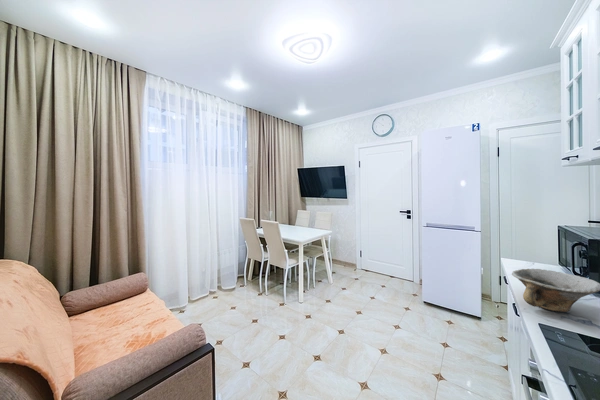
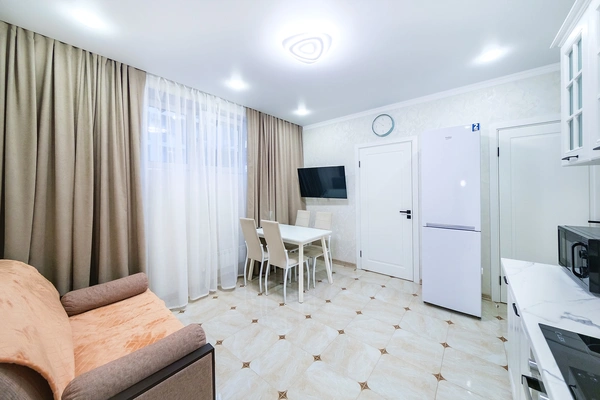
- bowl (552, 292)
